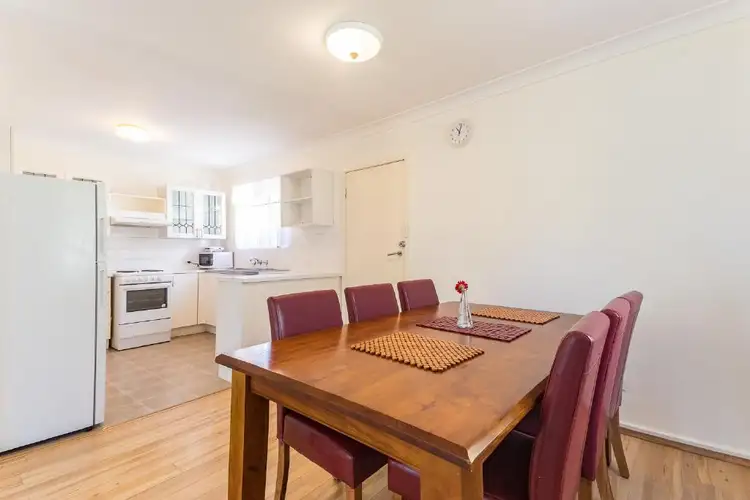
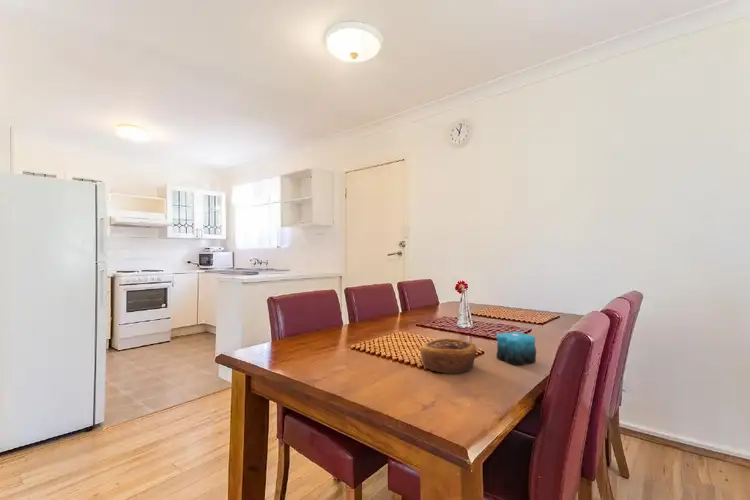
+ candle (516, 342)
+ pastry (448, 354)
